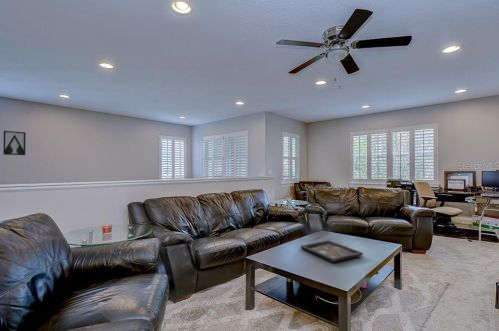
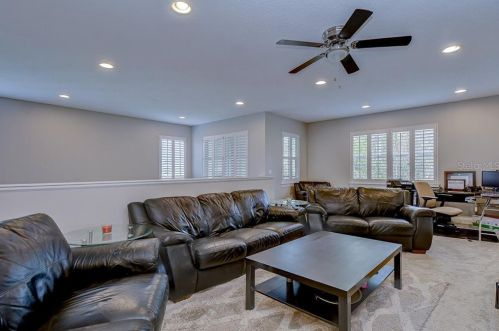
- wall art (14, 143)
- decorative tray (330, 250)
